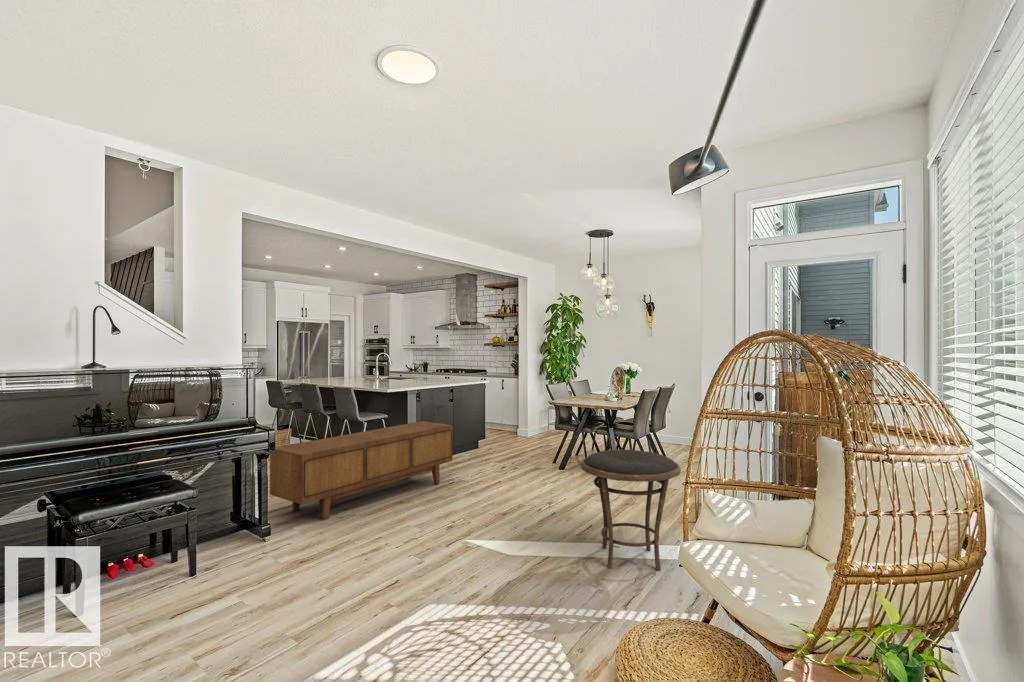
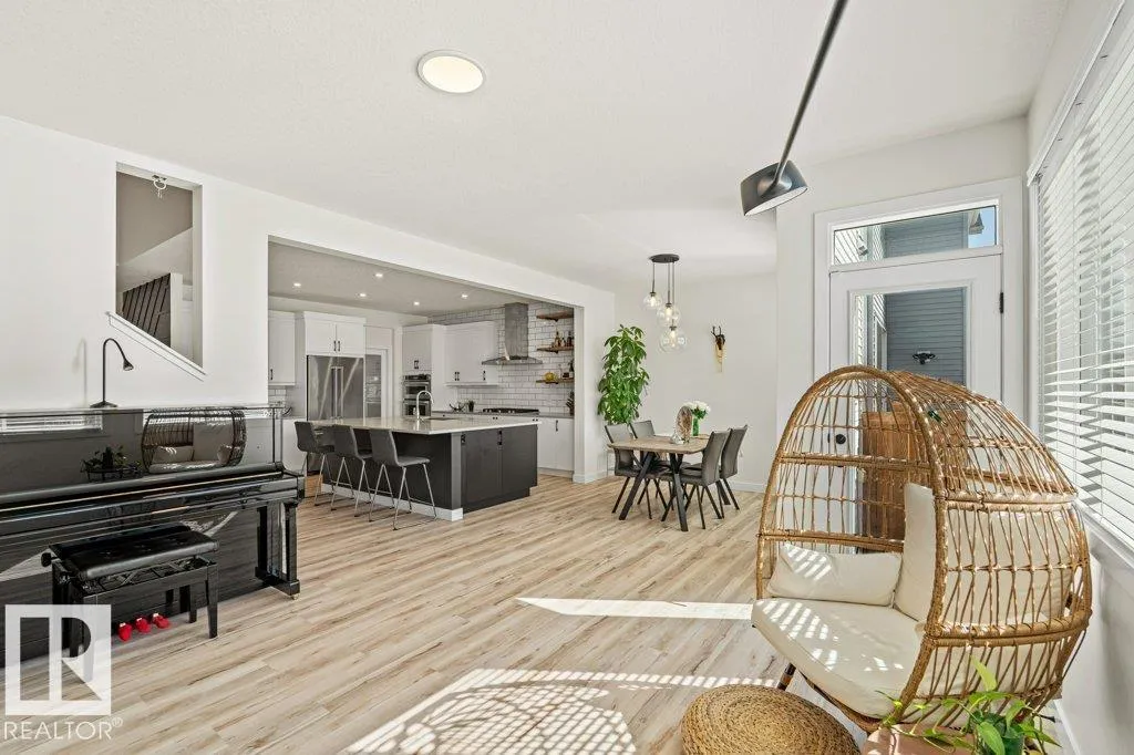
- side table (629, 494)
- sideboard (372, 465)
